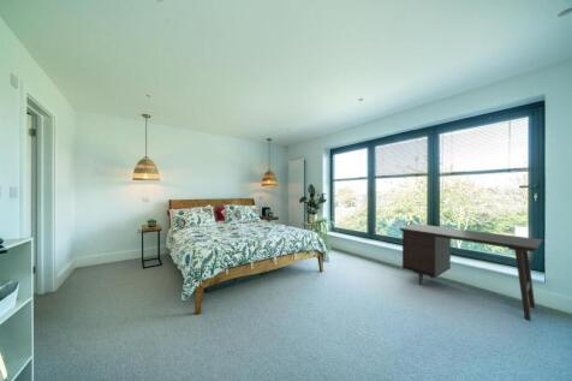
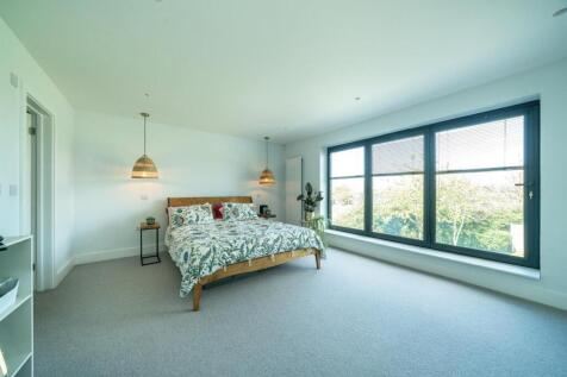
- desk (449, 262)
